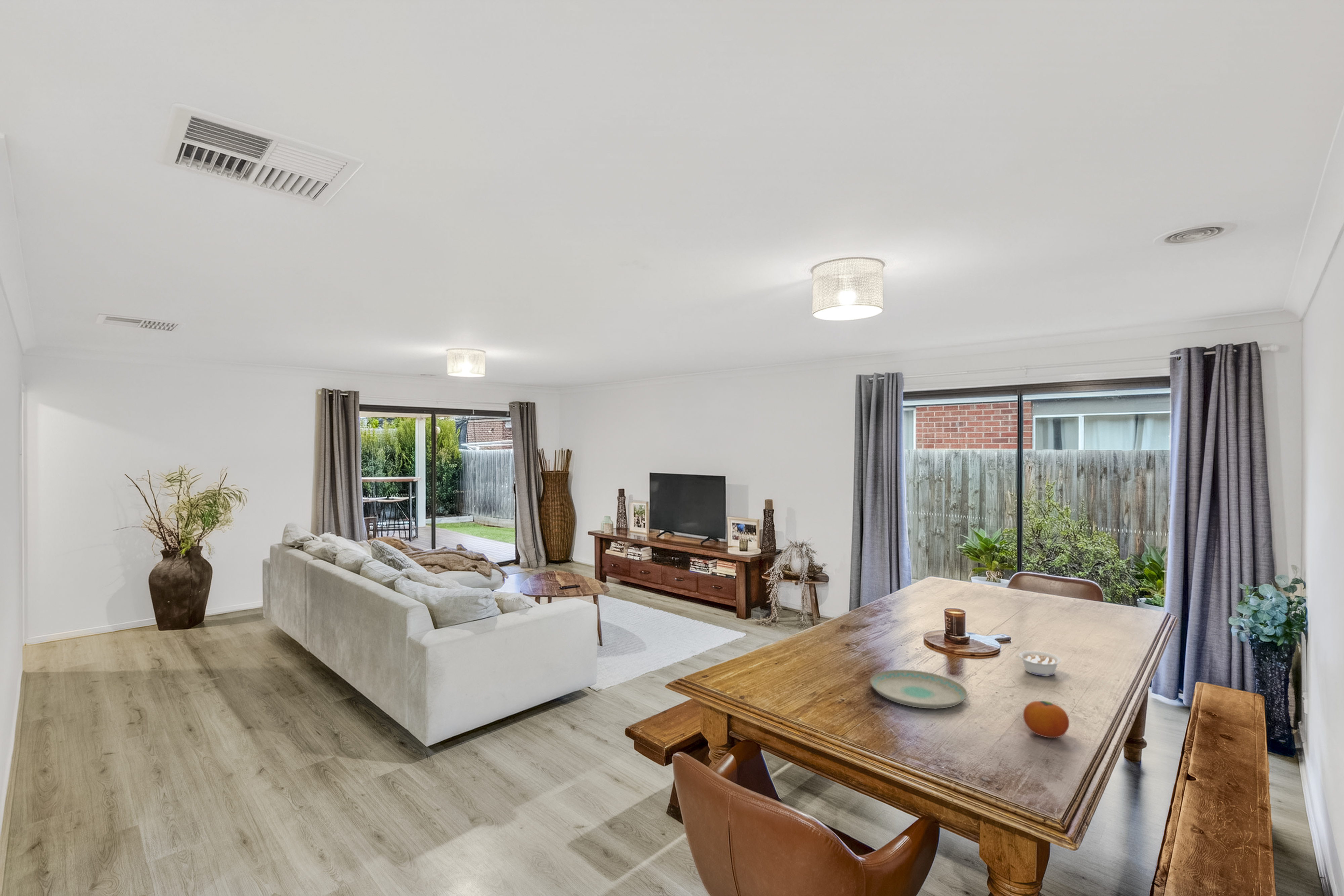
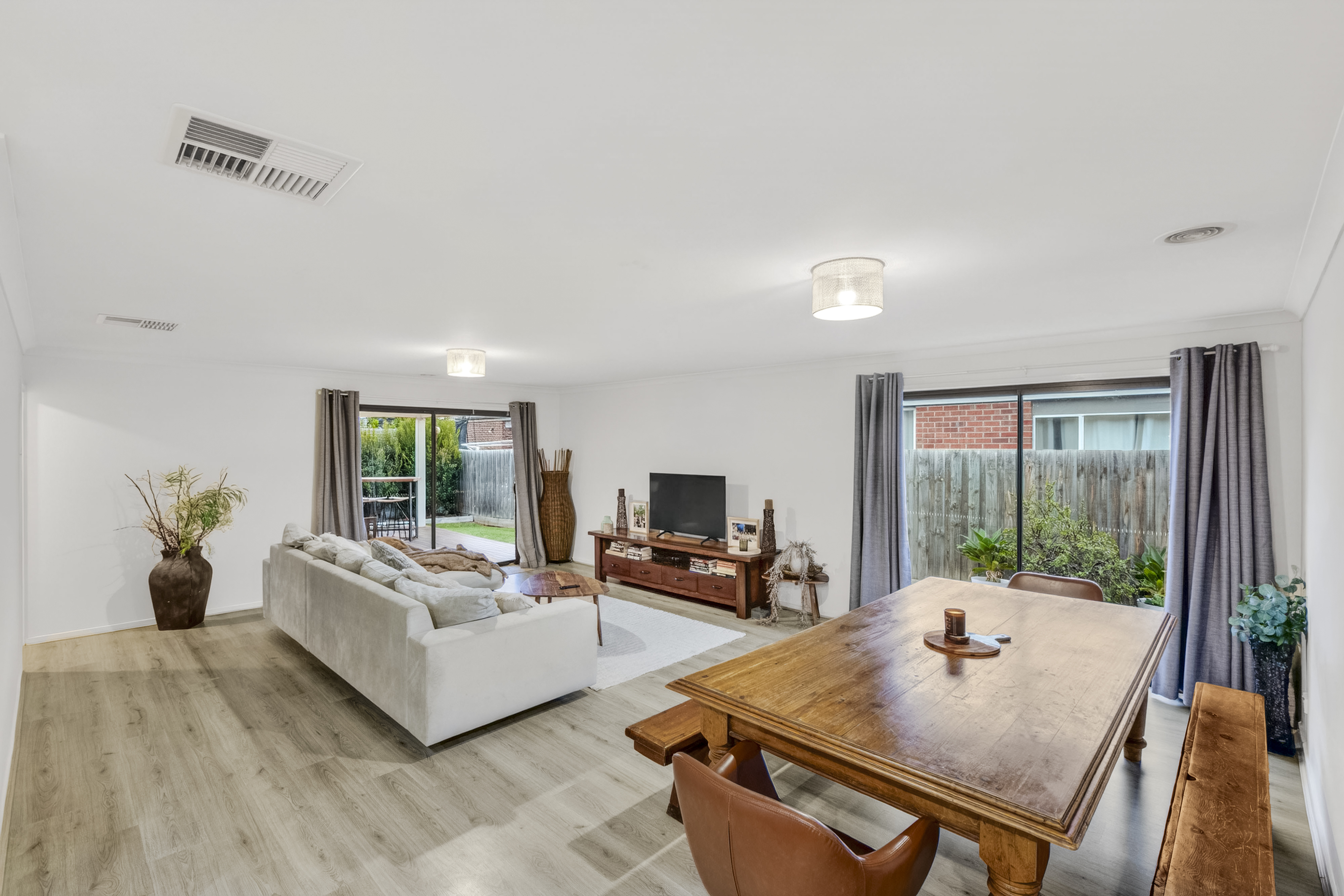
- legume (1039, 663)
- fruit (1046, 719)
- plate (917, 689)
